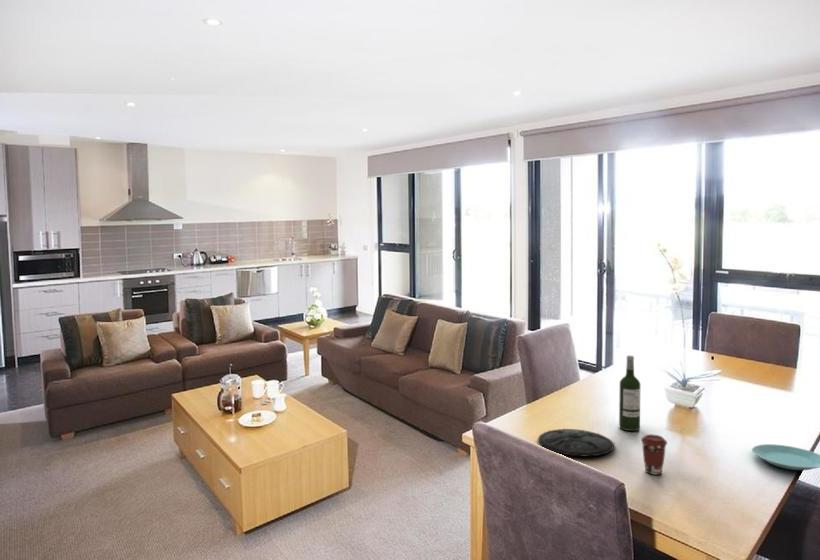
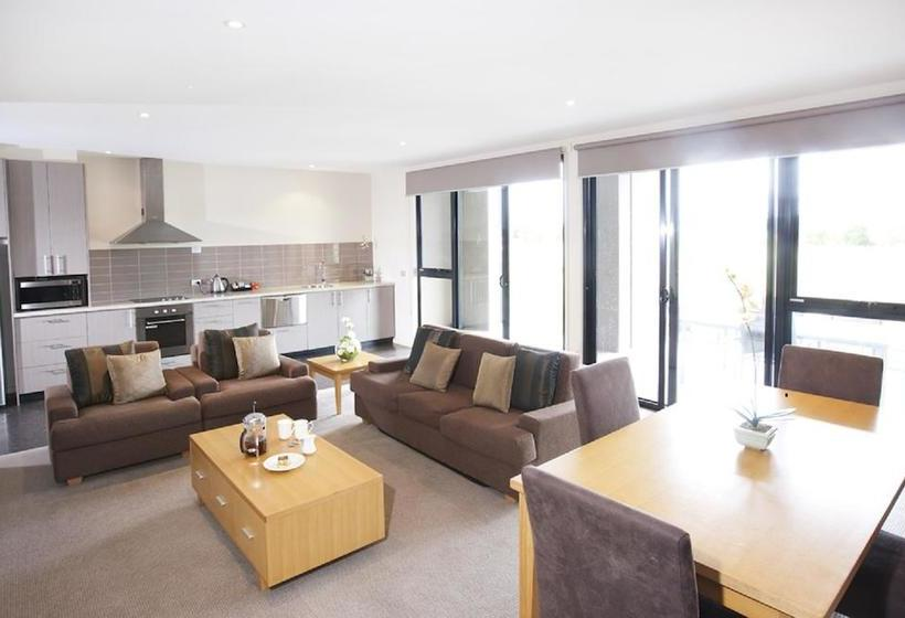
- plate (575, 437)
- coffee cup (653, 454)
- plate (788, 458)
- wine bottle (629, 392)
